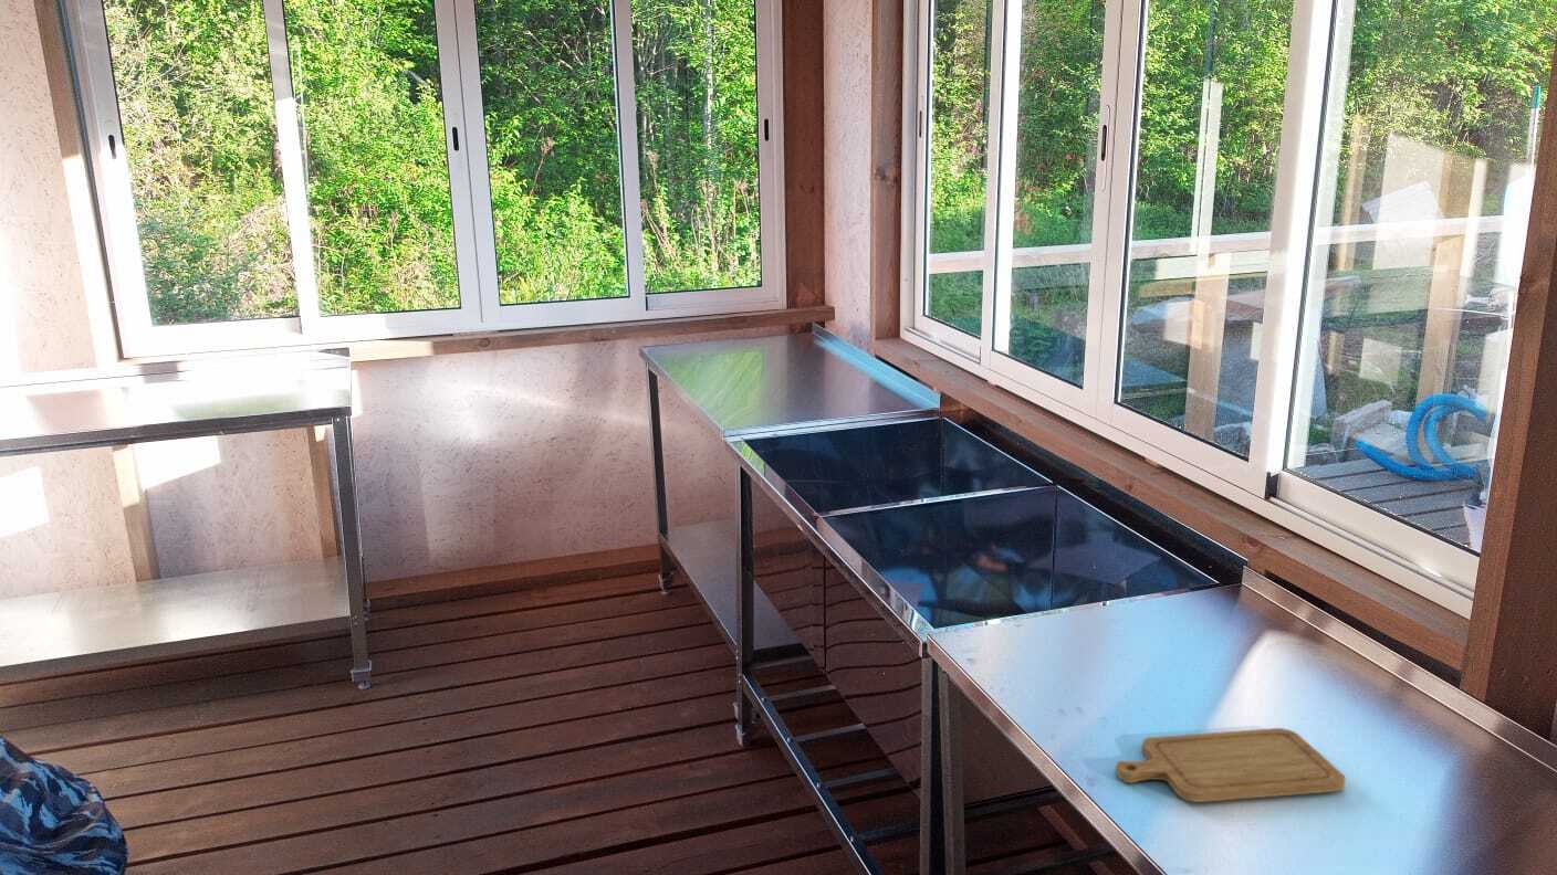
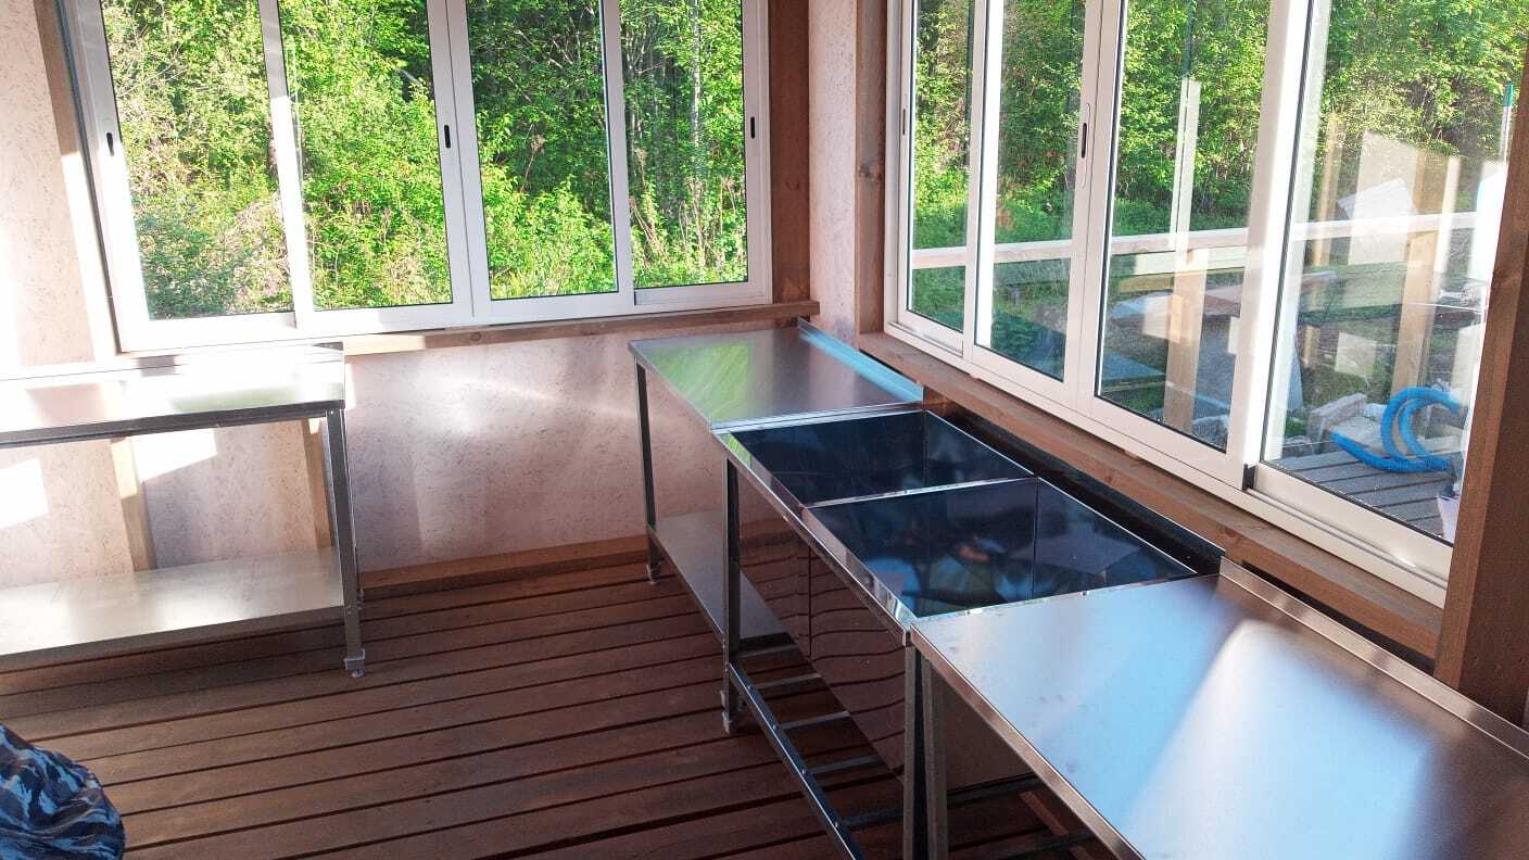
- chopping board (1219, 765)
